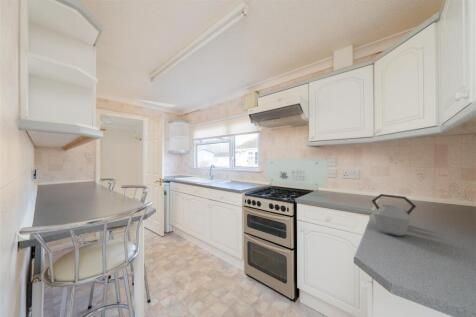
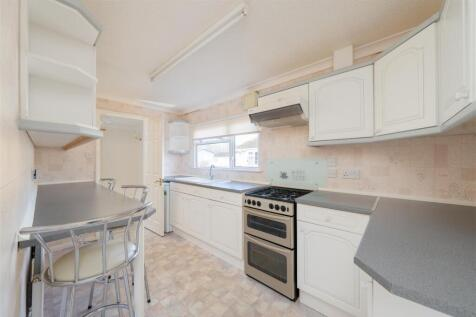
- kettle (394, 211)
